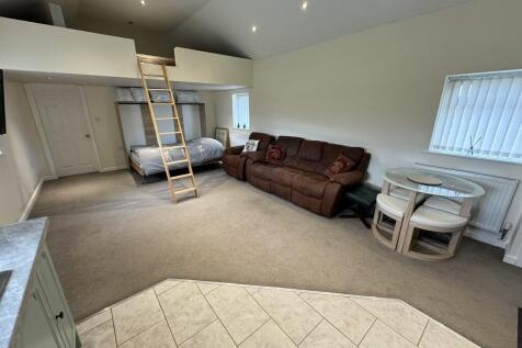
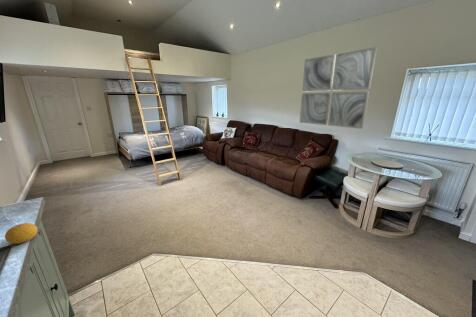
+ wall art (332, 92)
+ fruit (21, 232)
